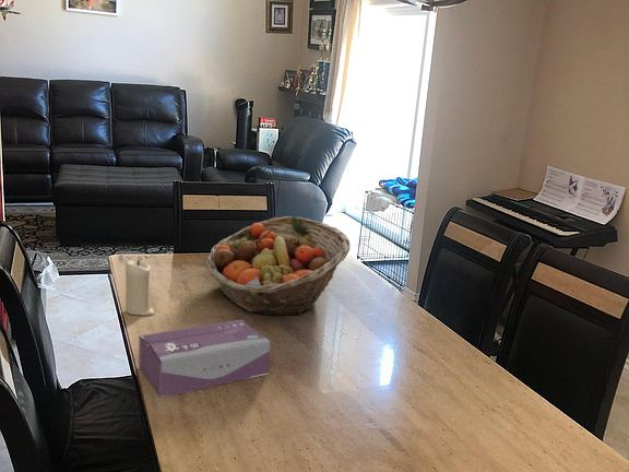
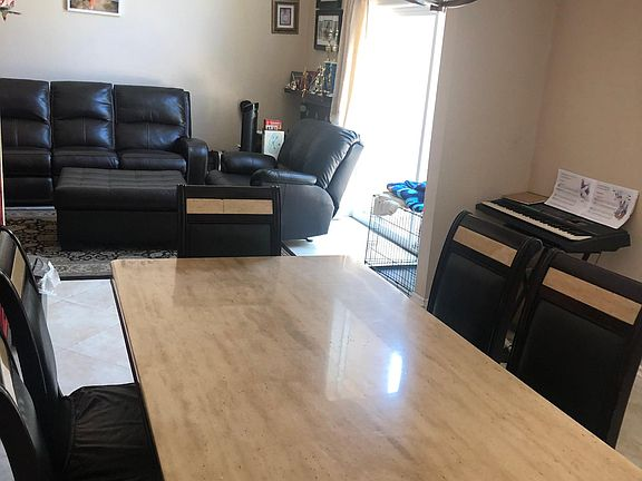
- candle (139, 285)
- fruit basket (276, 262)
- tissue box (204, 353)
